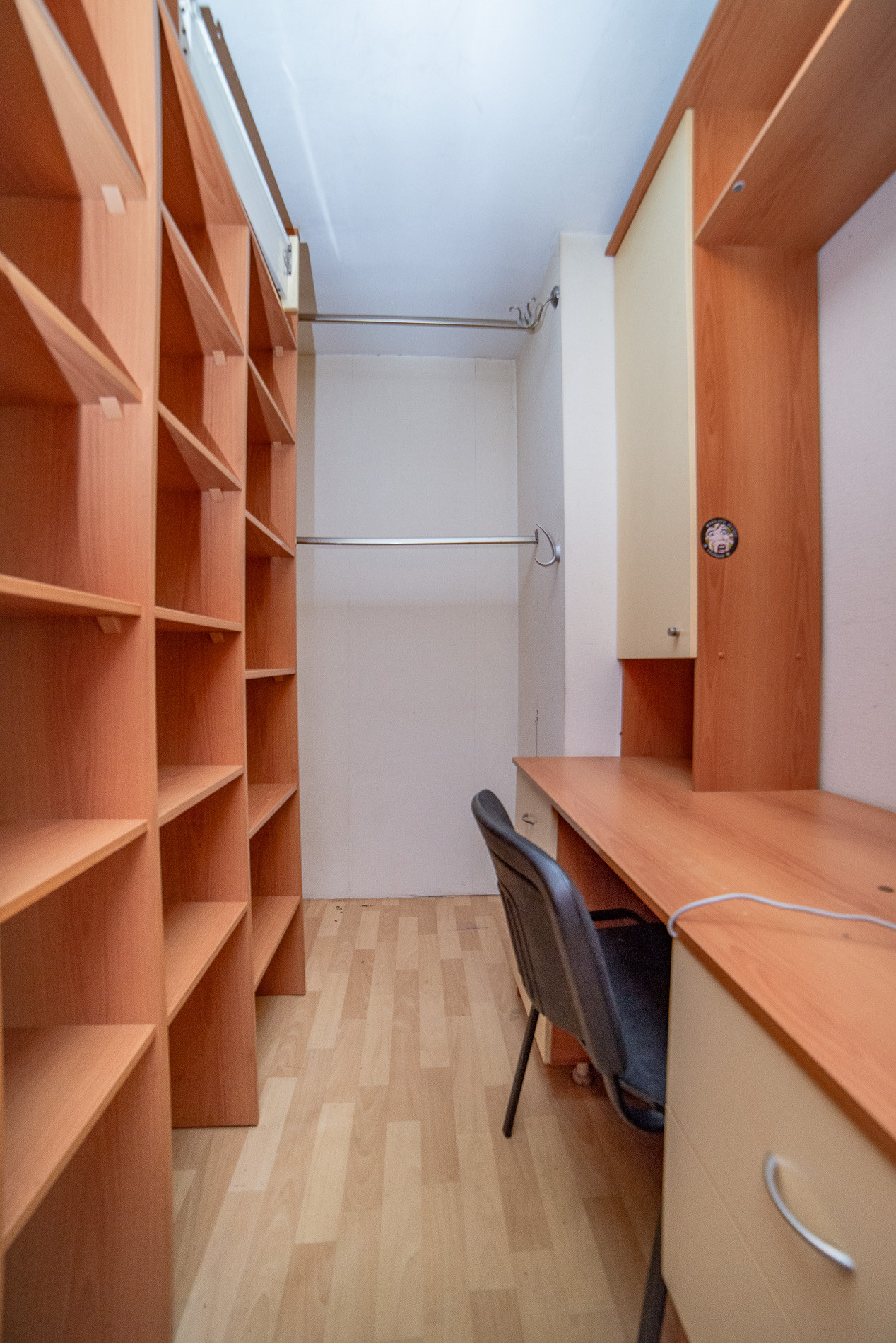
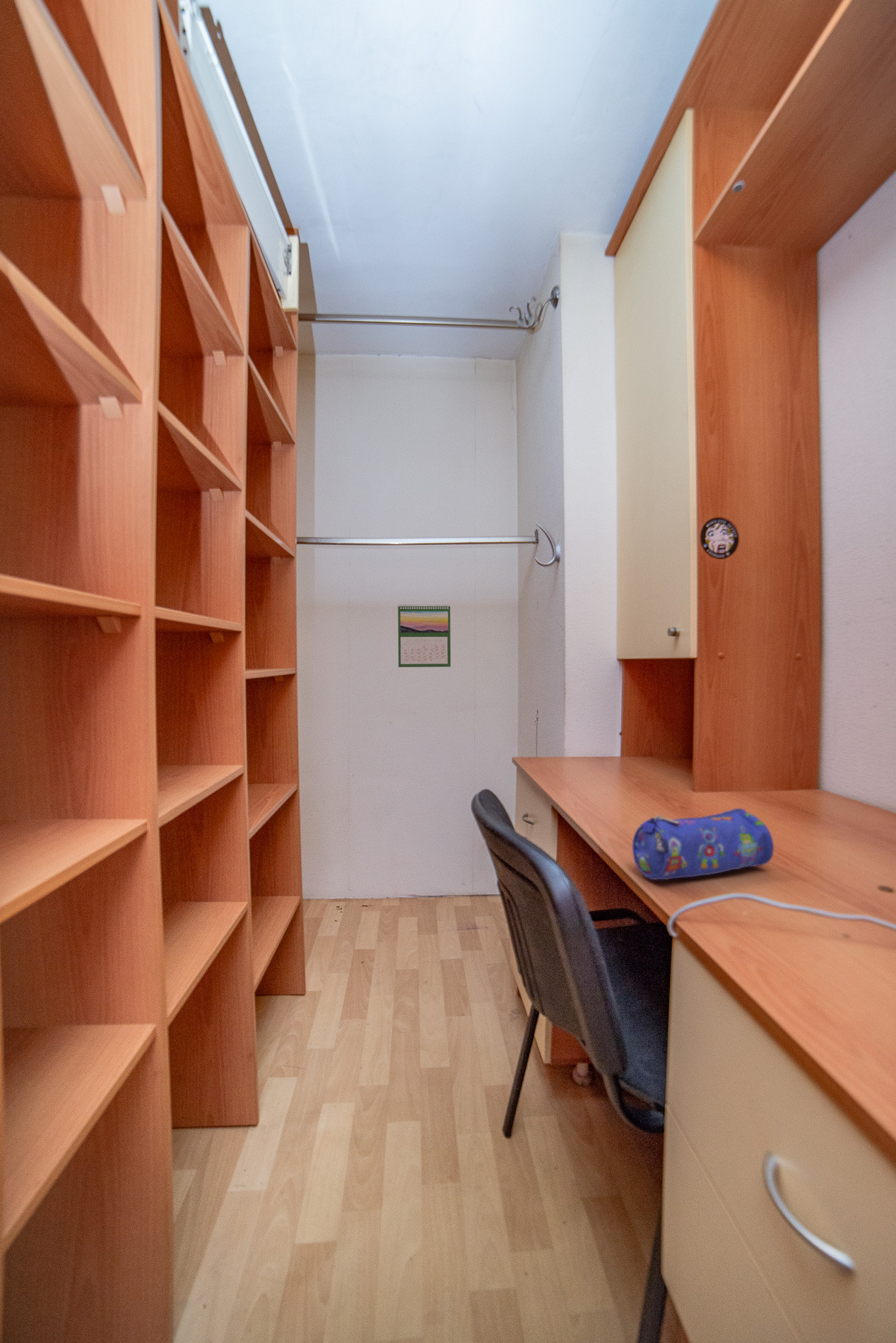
+ calendar (424, 635)
+ pencil case (701, 841)
